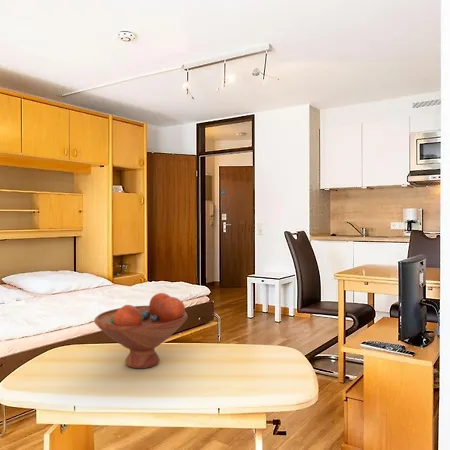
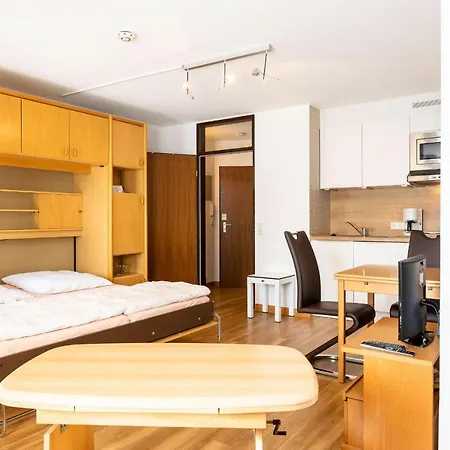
- fruit bowl (142, 330)
